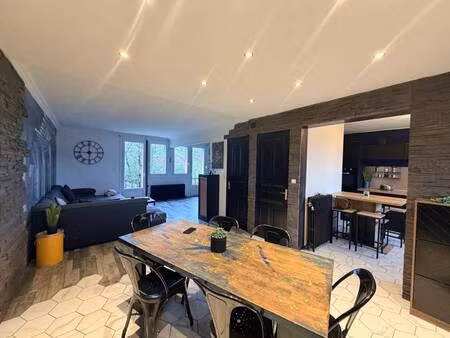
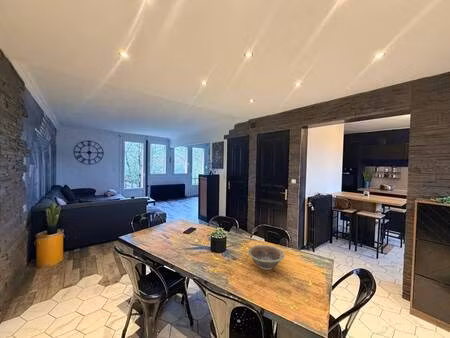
+ decorative bowl (265, 259)
